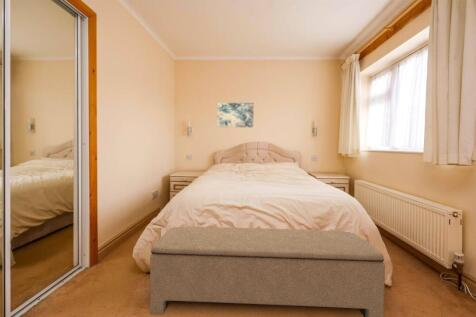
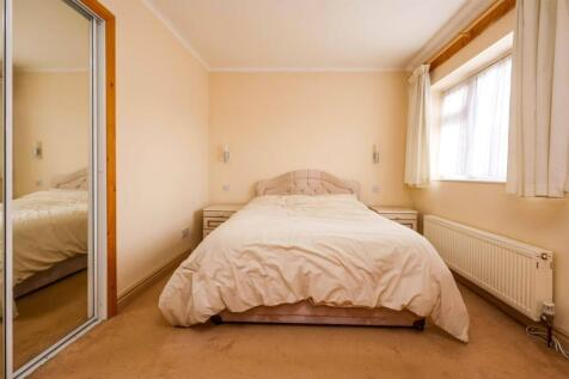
- wall art (235, 115)
- bench (262, 267)
